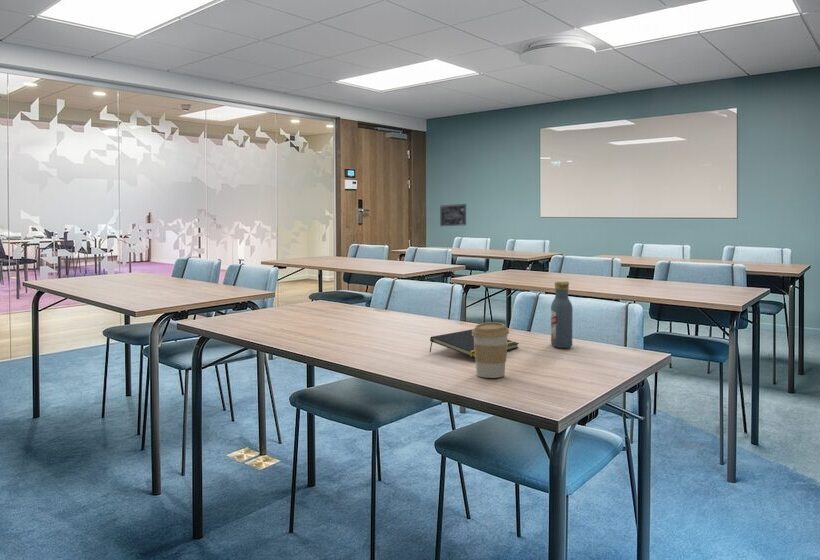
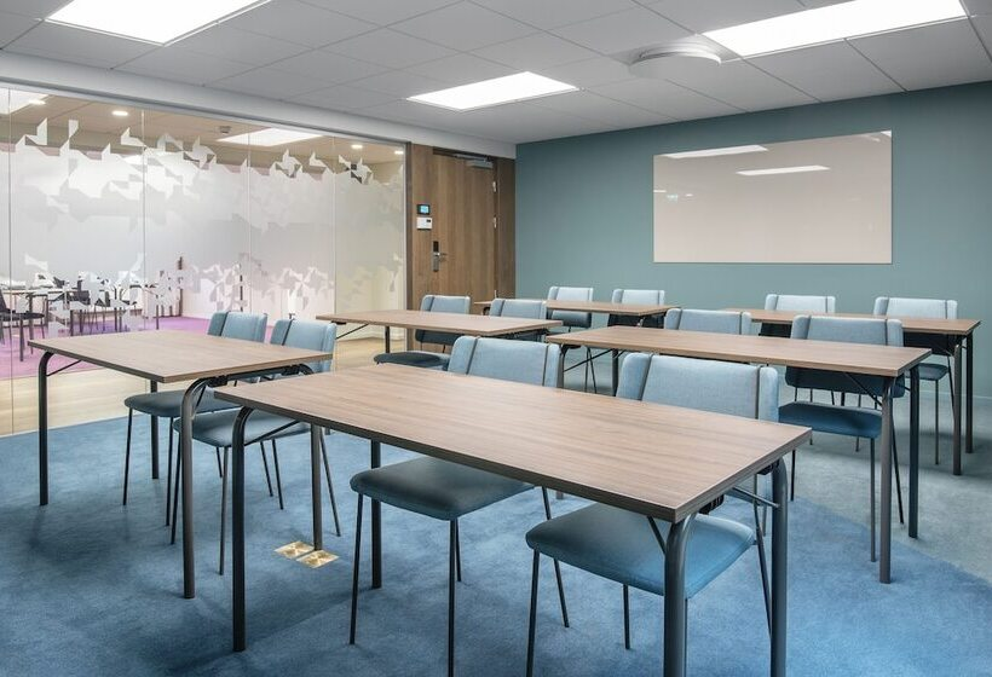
- coffee cup (490, 349)
- wall art (453, 215)
- vodka (561, 313)
- notepad (473, 342)
